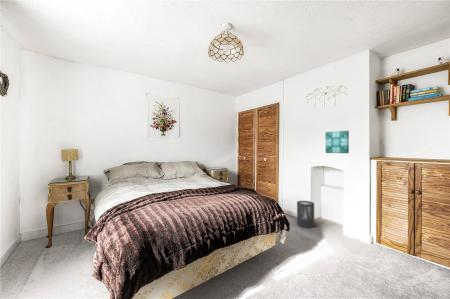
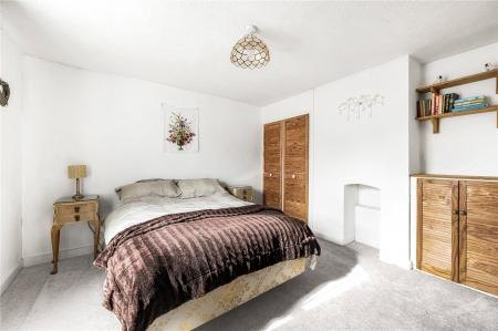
- trash can (305, 214)
- wall art (336, 142)
